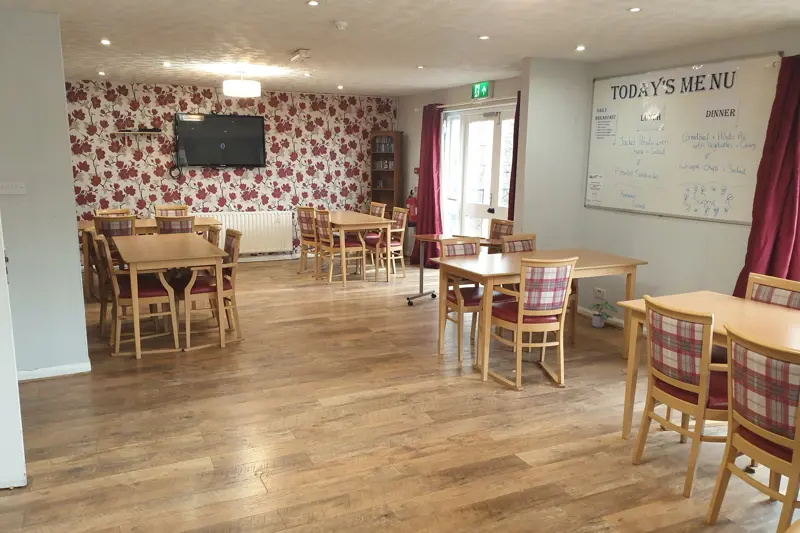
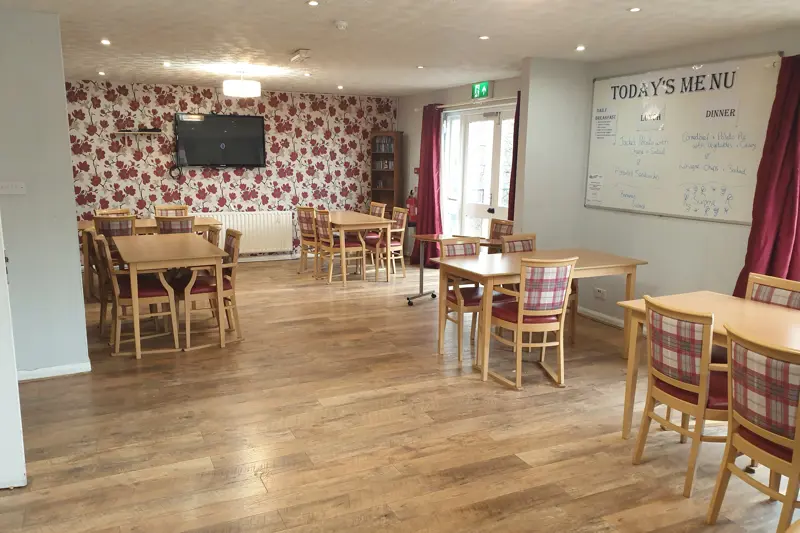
- potted plant (601, 314)
